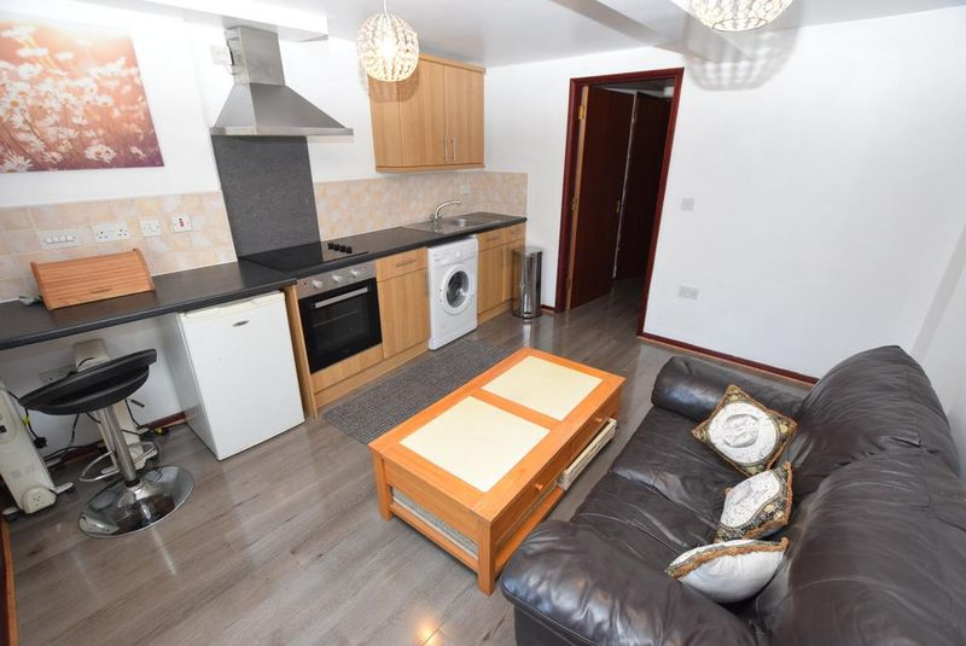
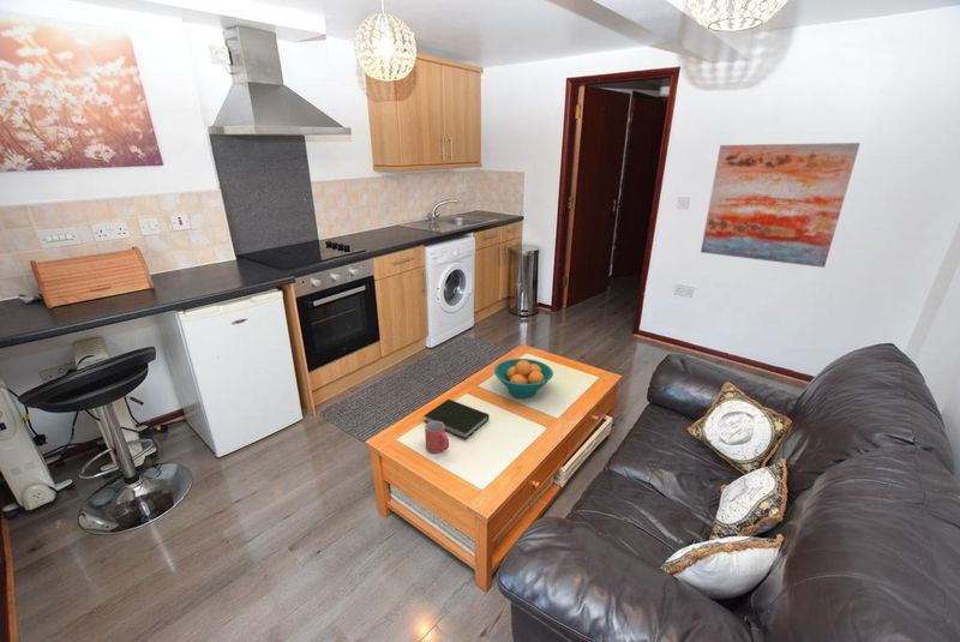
+ fruit bowl (523, 376)
+ wall art (770, 204)
+ book (456, 418)
+ mug (438, 438)
